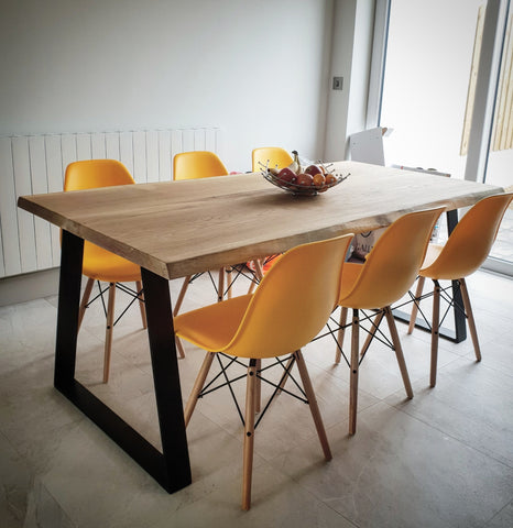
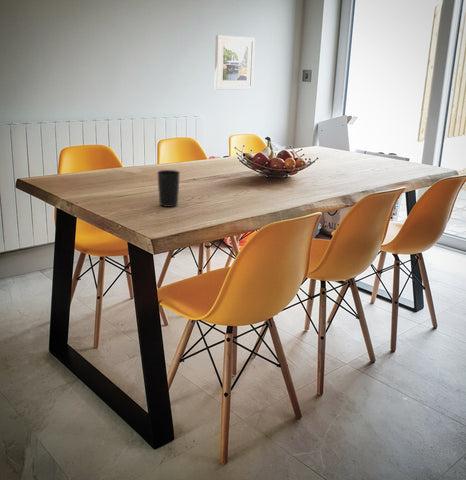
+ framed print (235, 63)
+ cup (168, 188)
